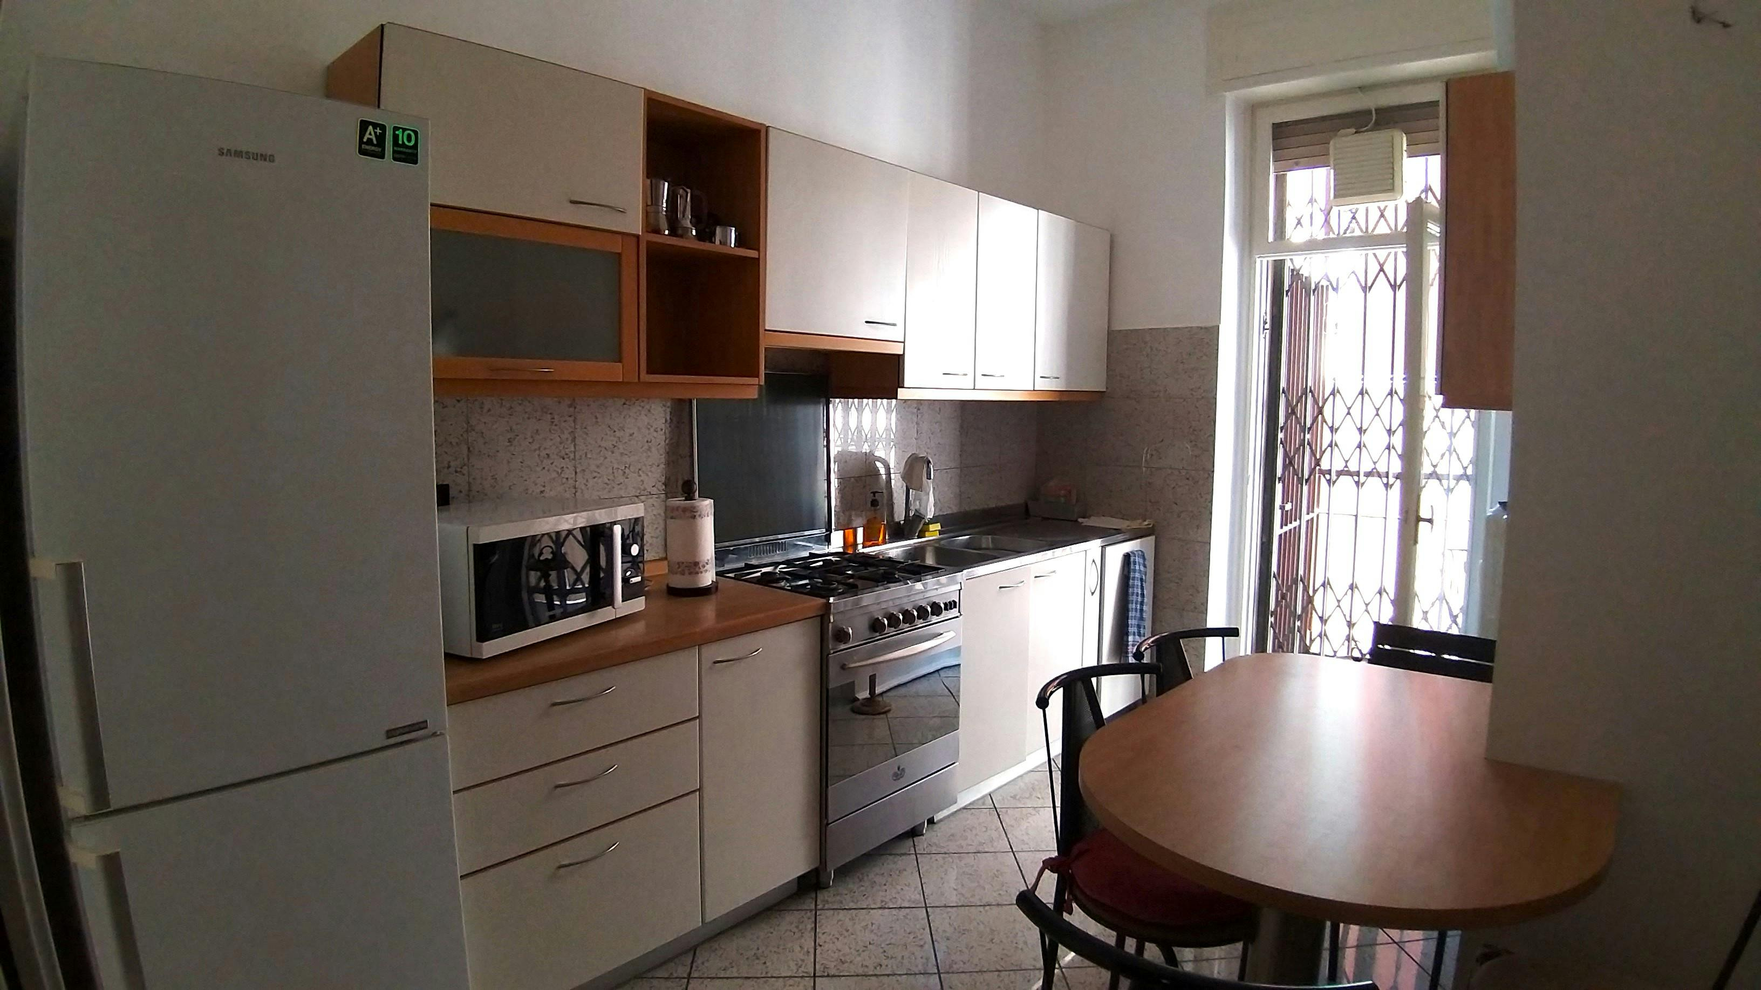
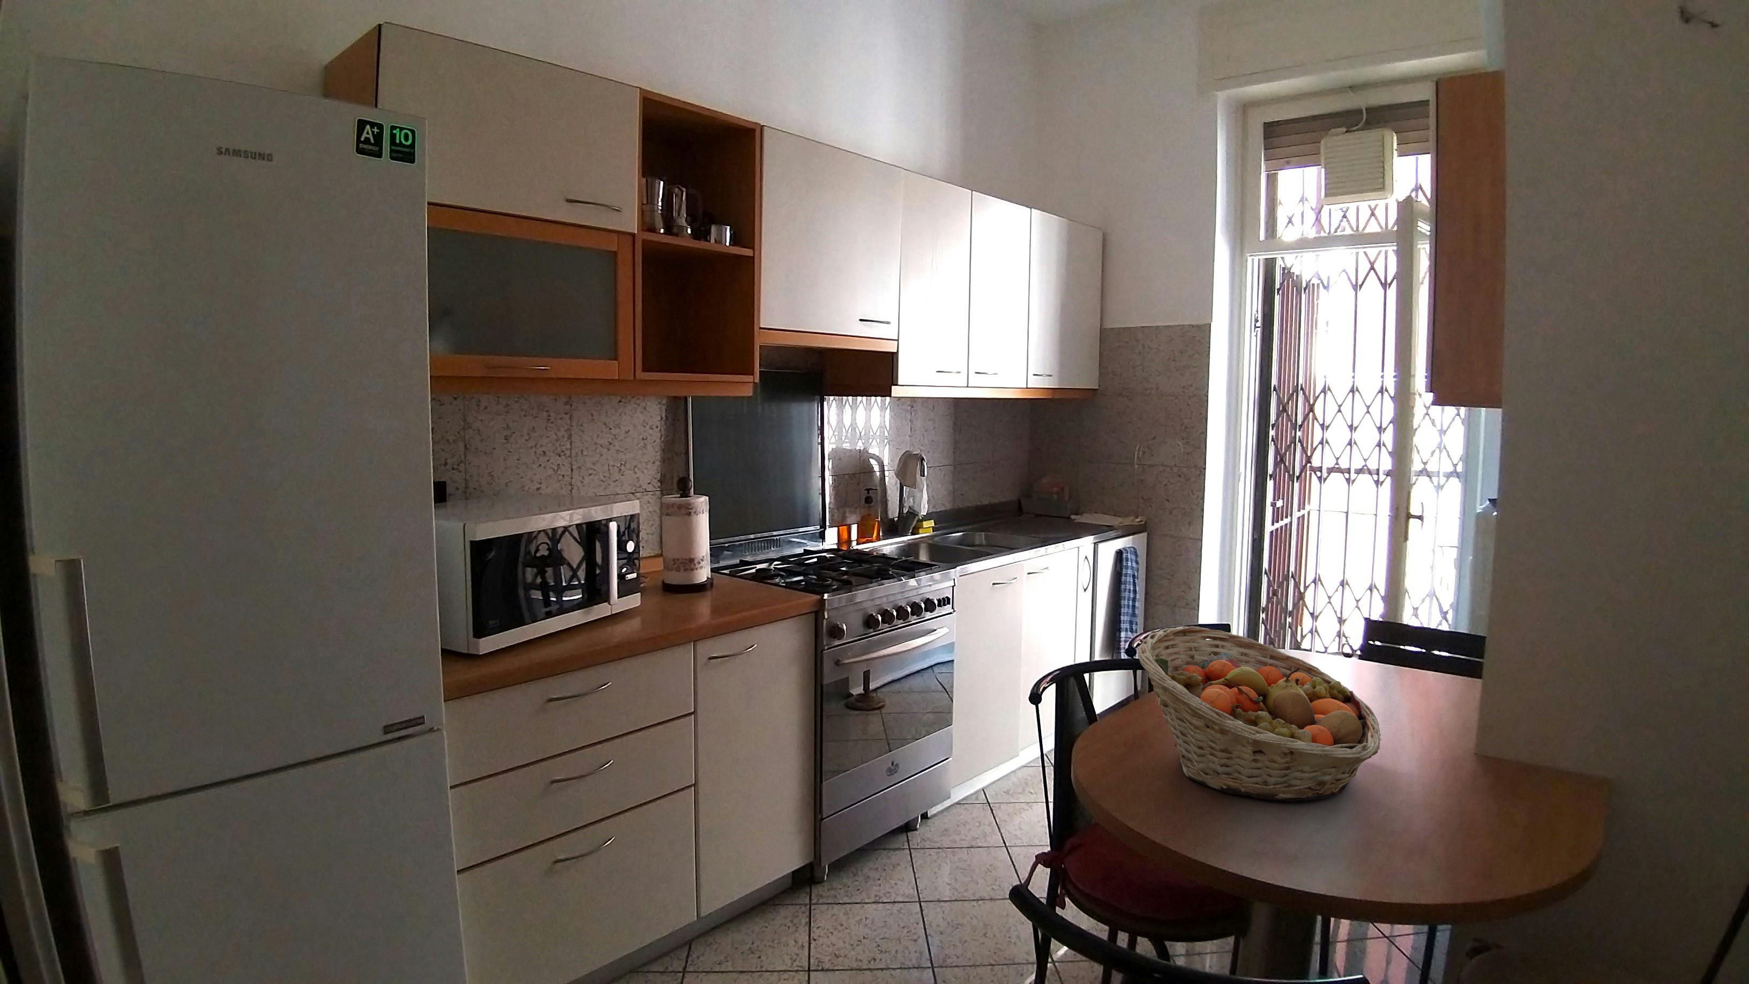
+ fruit basket (1255, 705)
